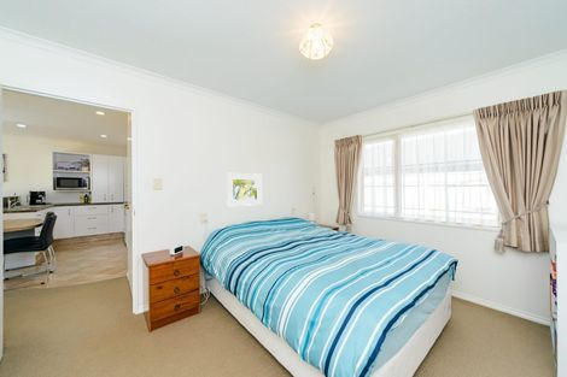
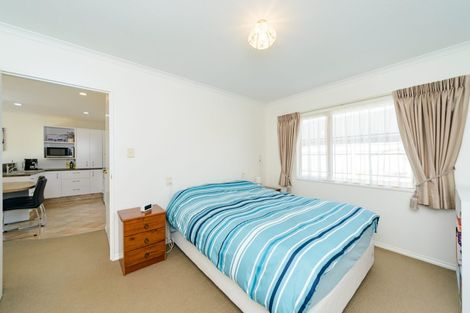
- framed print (245, 189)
